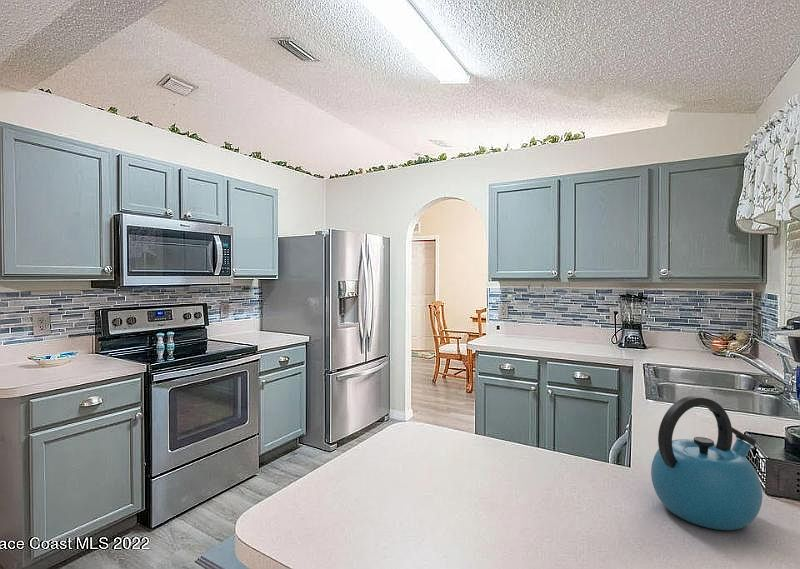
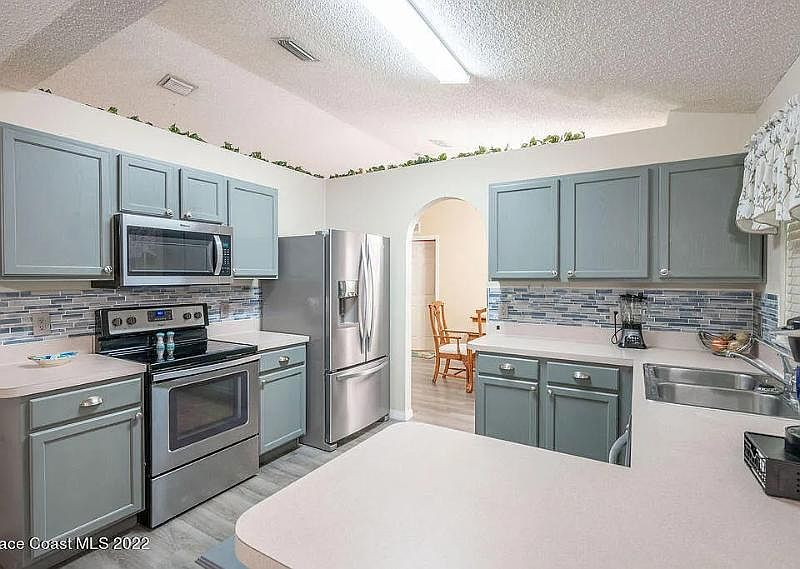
- kettle (707, 454)
